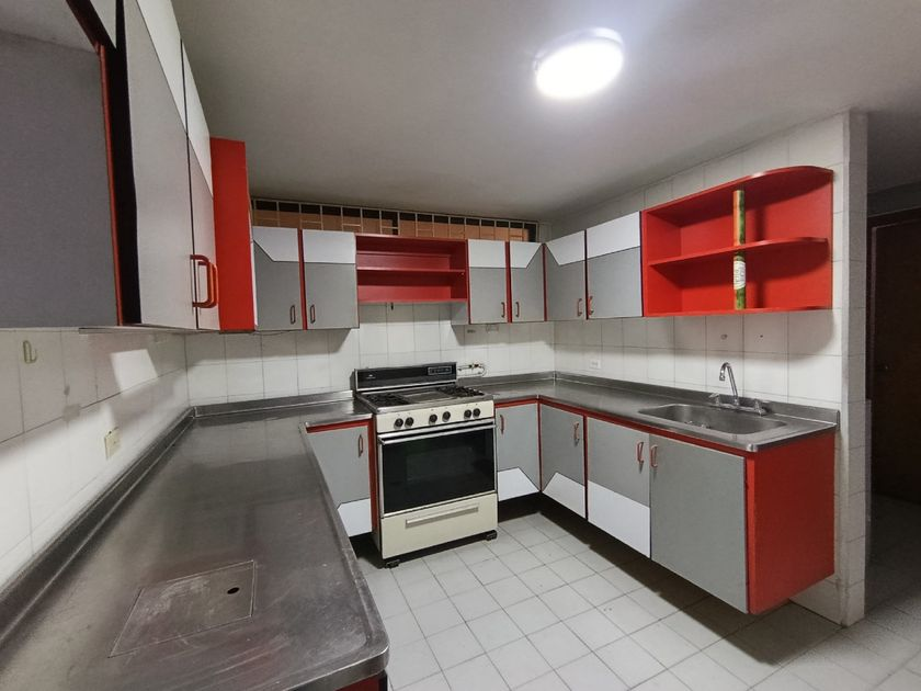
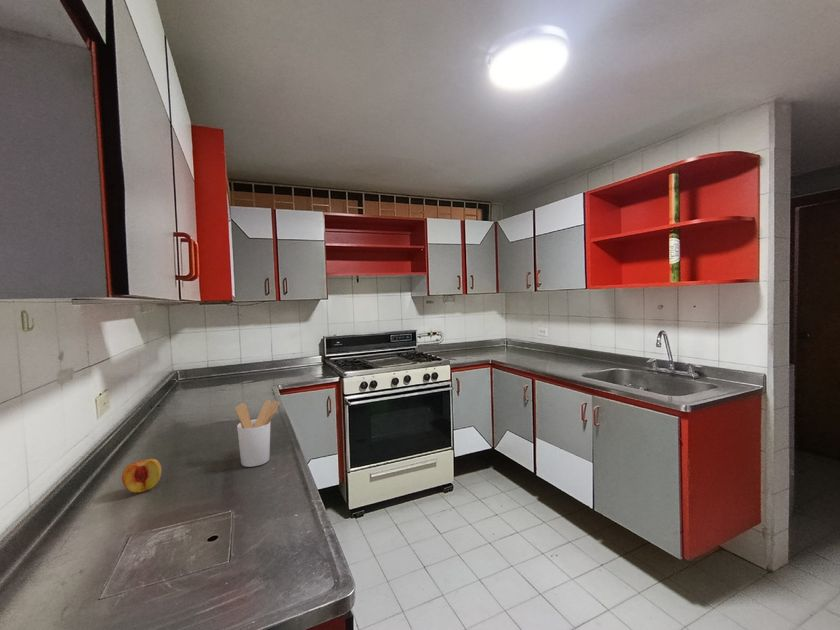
+ fruit (142, 475)
+ utensil holder (260, 430)
